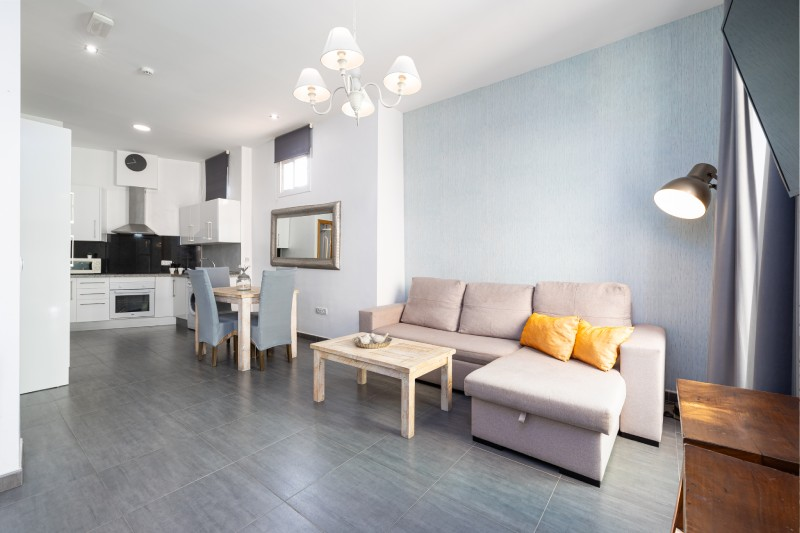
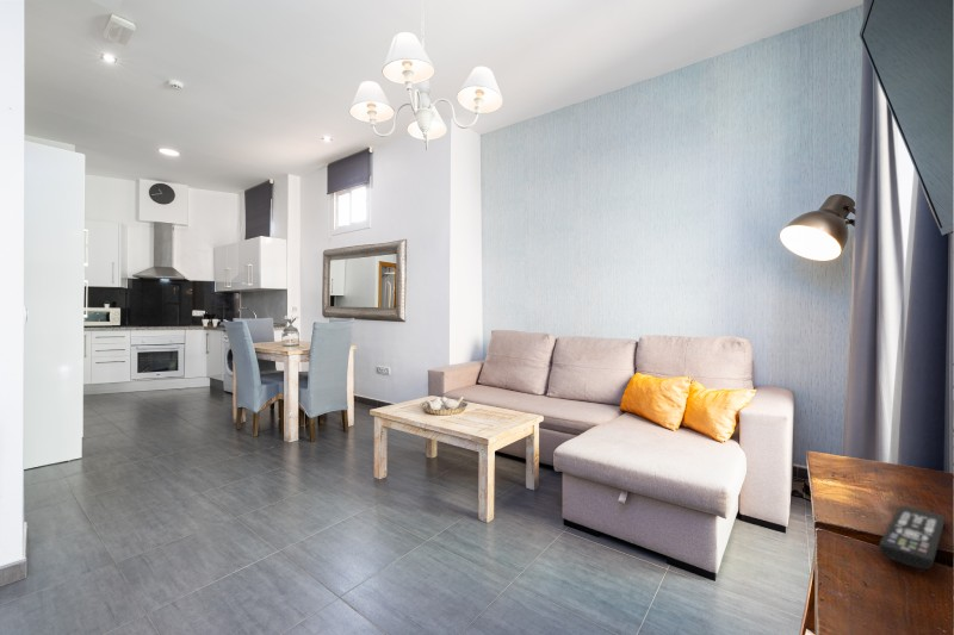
+ remote control (913, 534)
